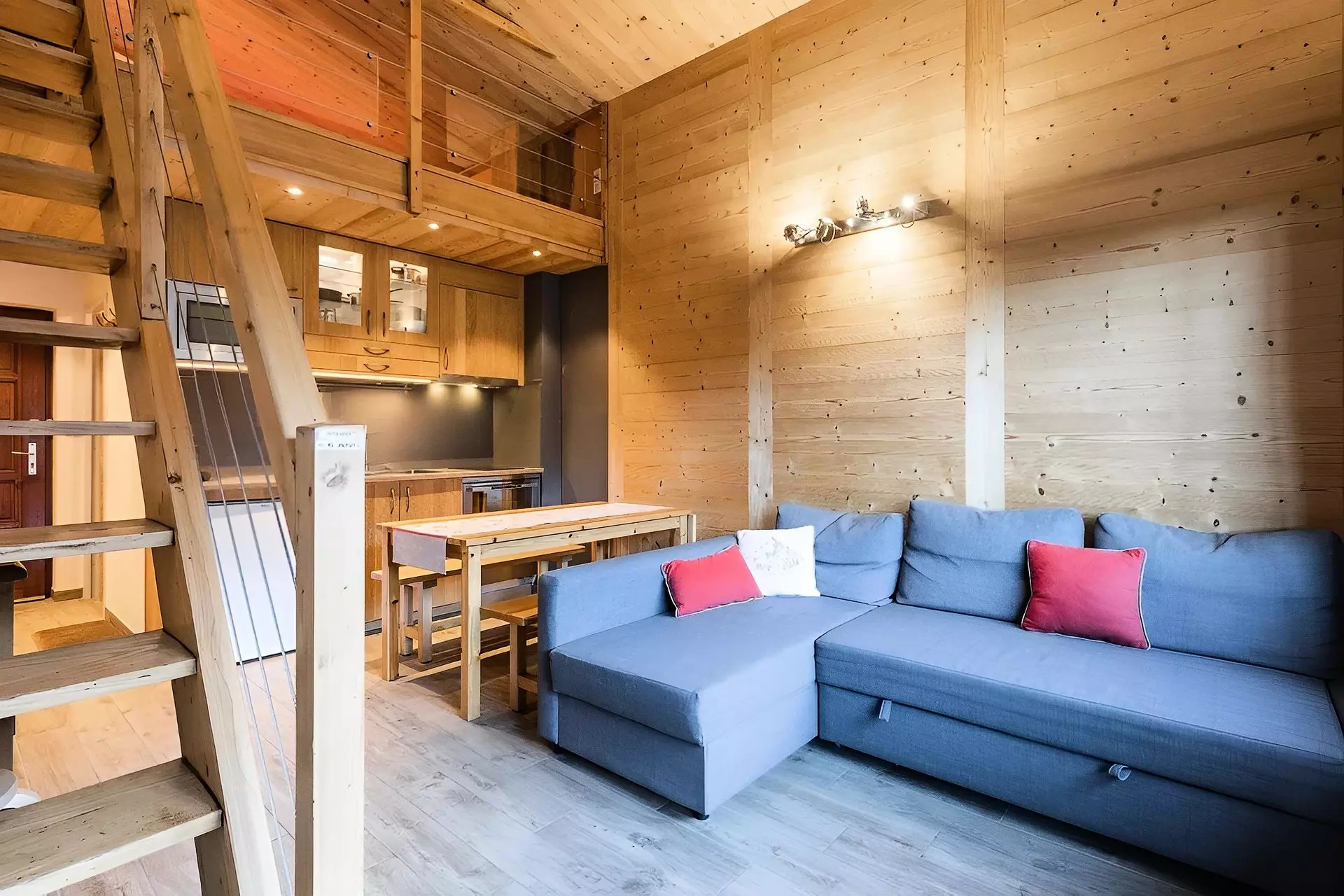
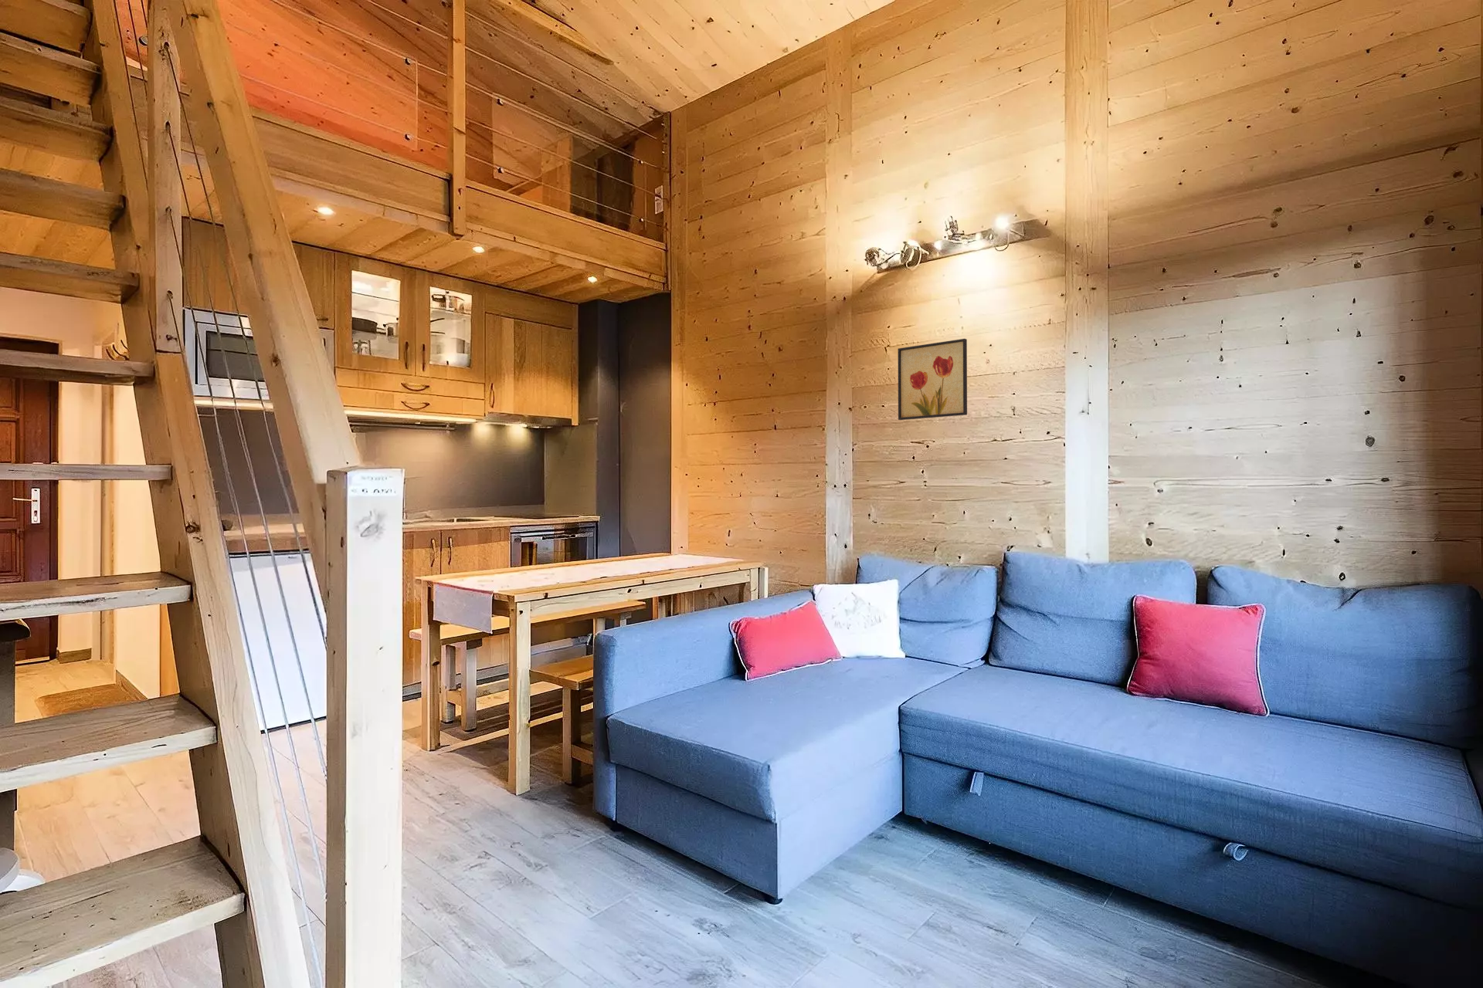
+ wall art (932, 380)
